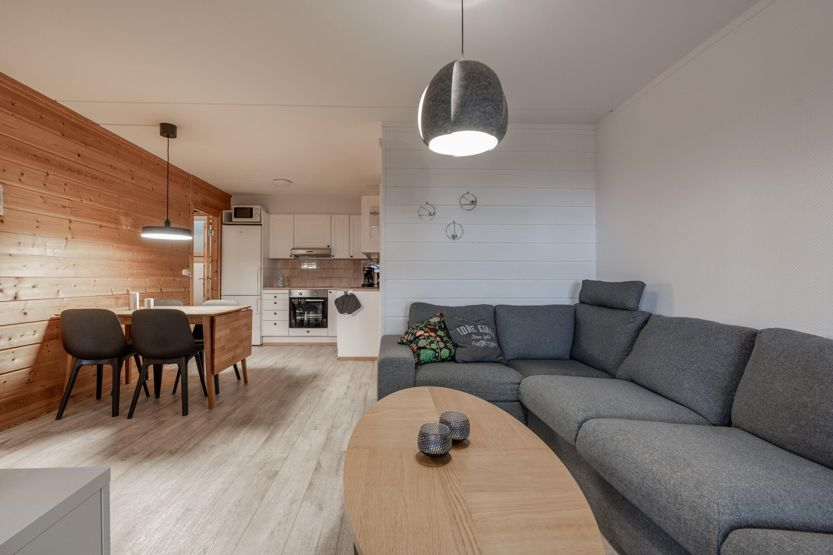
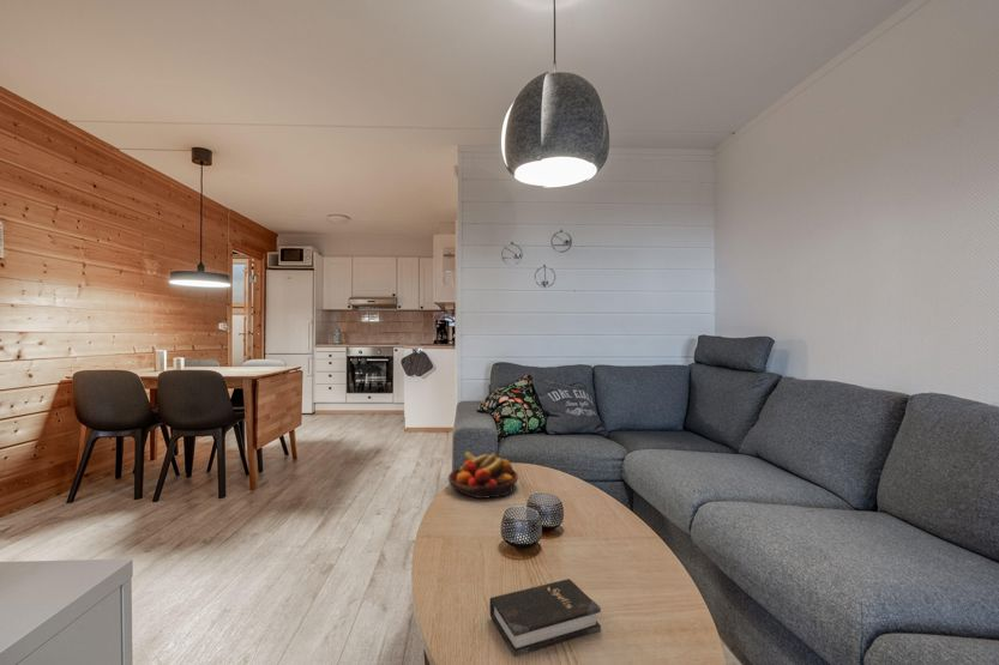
+ fruit bowl (482, 471)
+ hardback book (543, 611)
